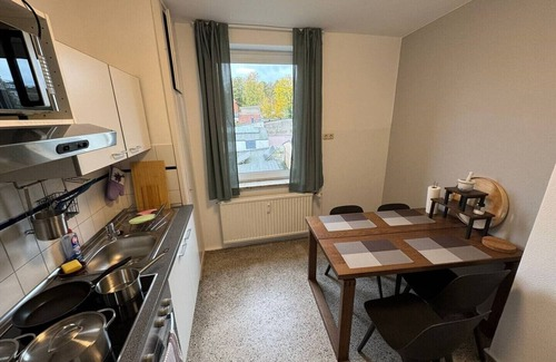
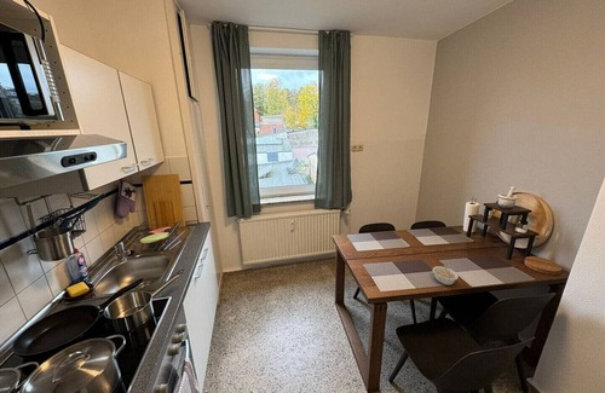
+ legume (444, 274)
